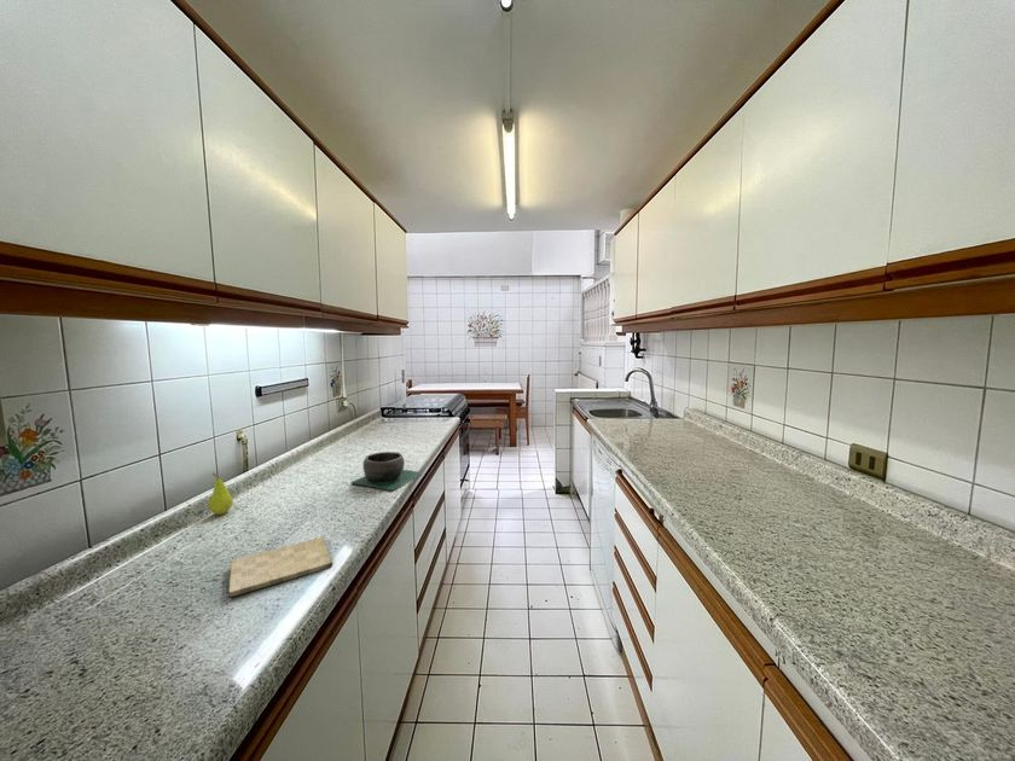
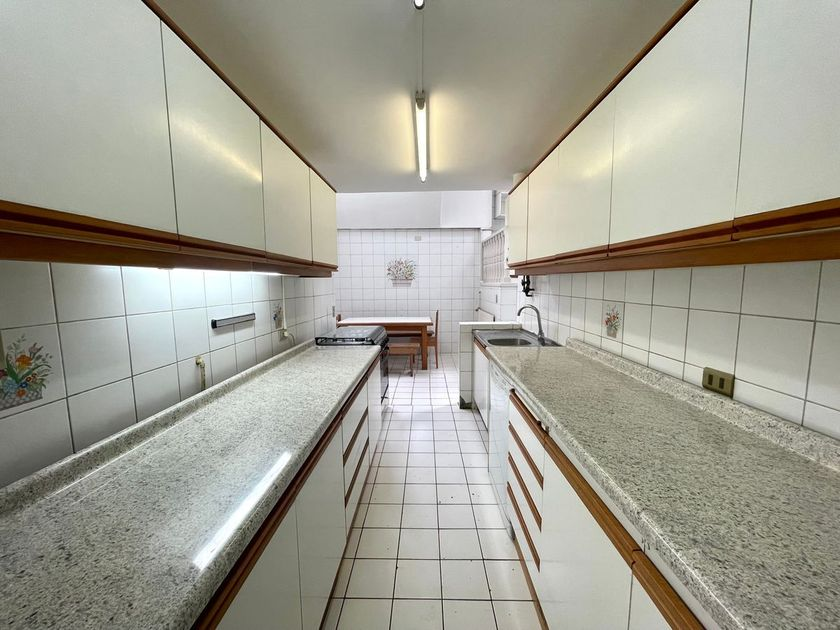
- fruit (220, 493)
- bowl (388, 465)
- cutting board (282, 563)
